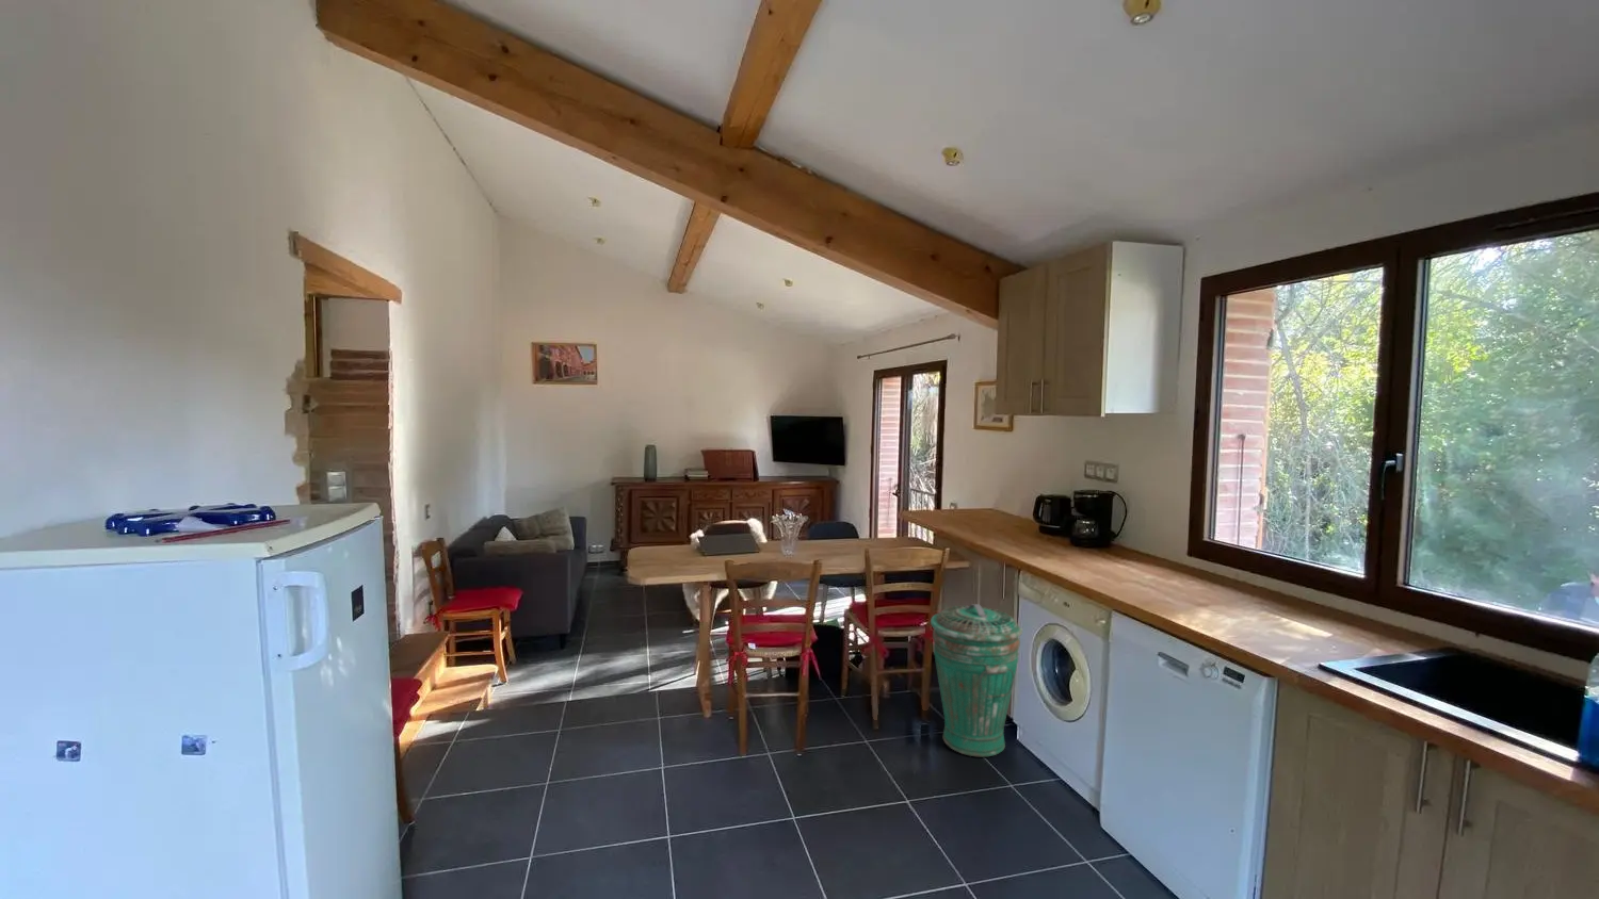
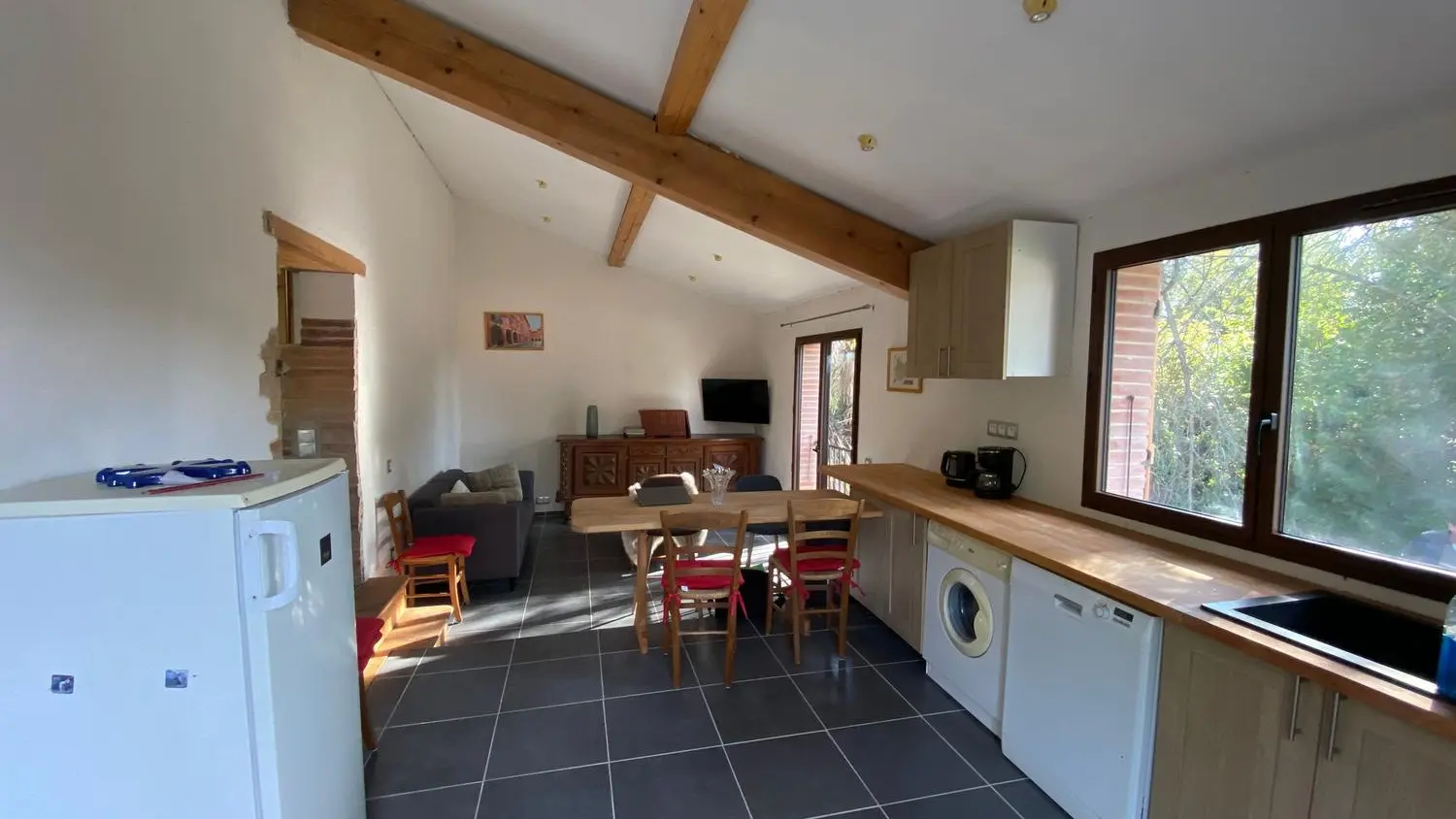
- trash can (974, 673)
